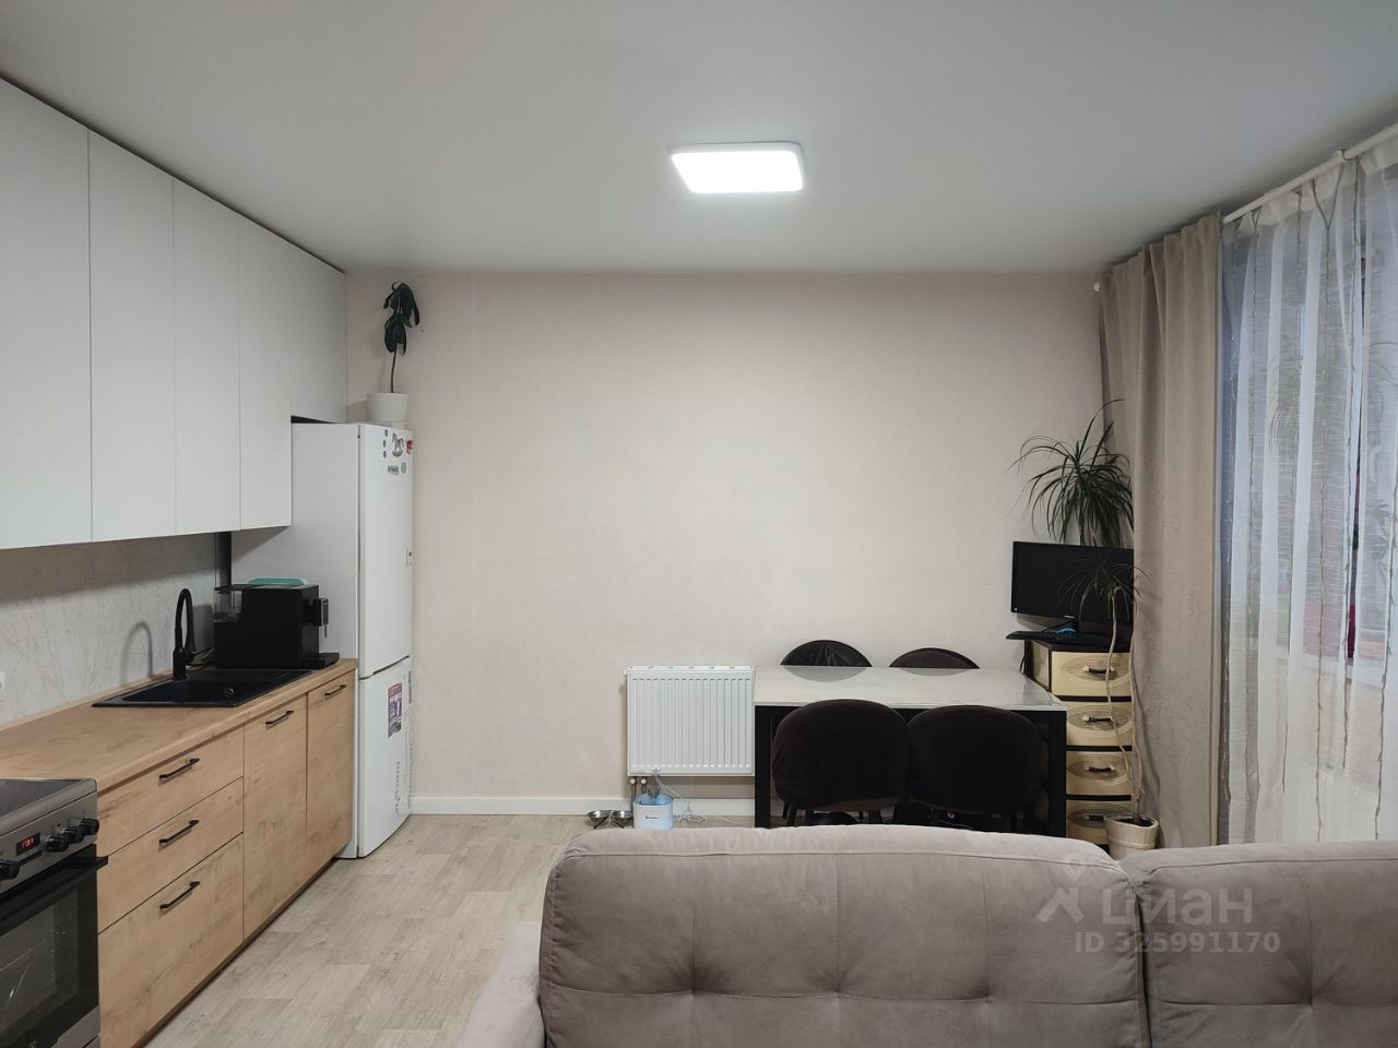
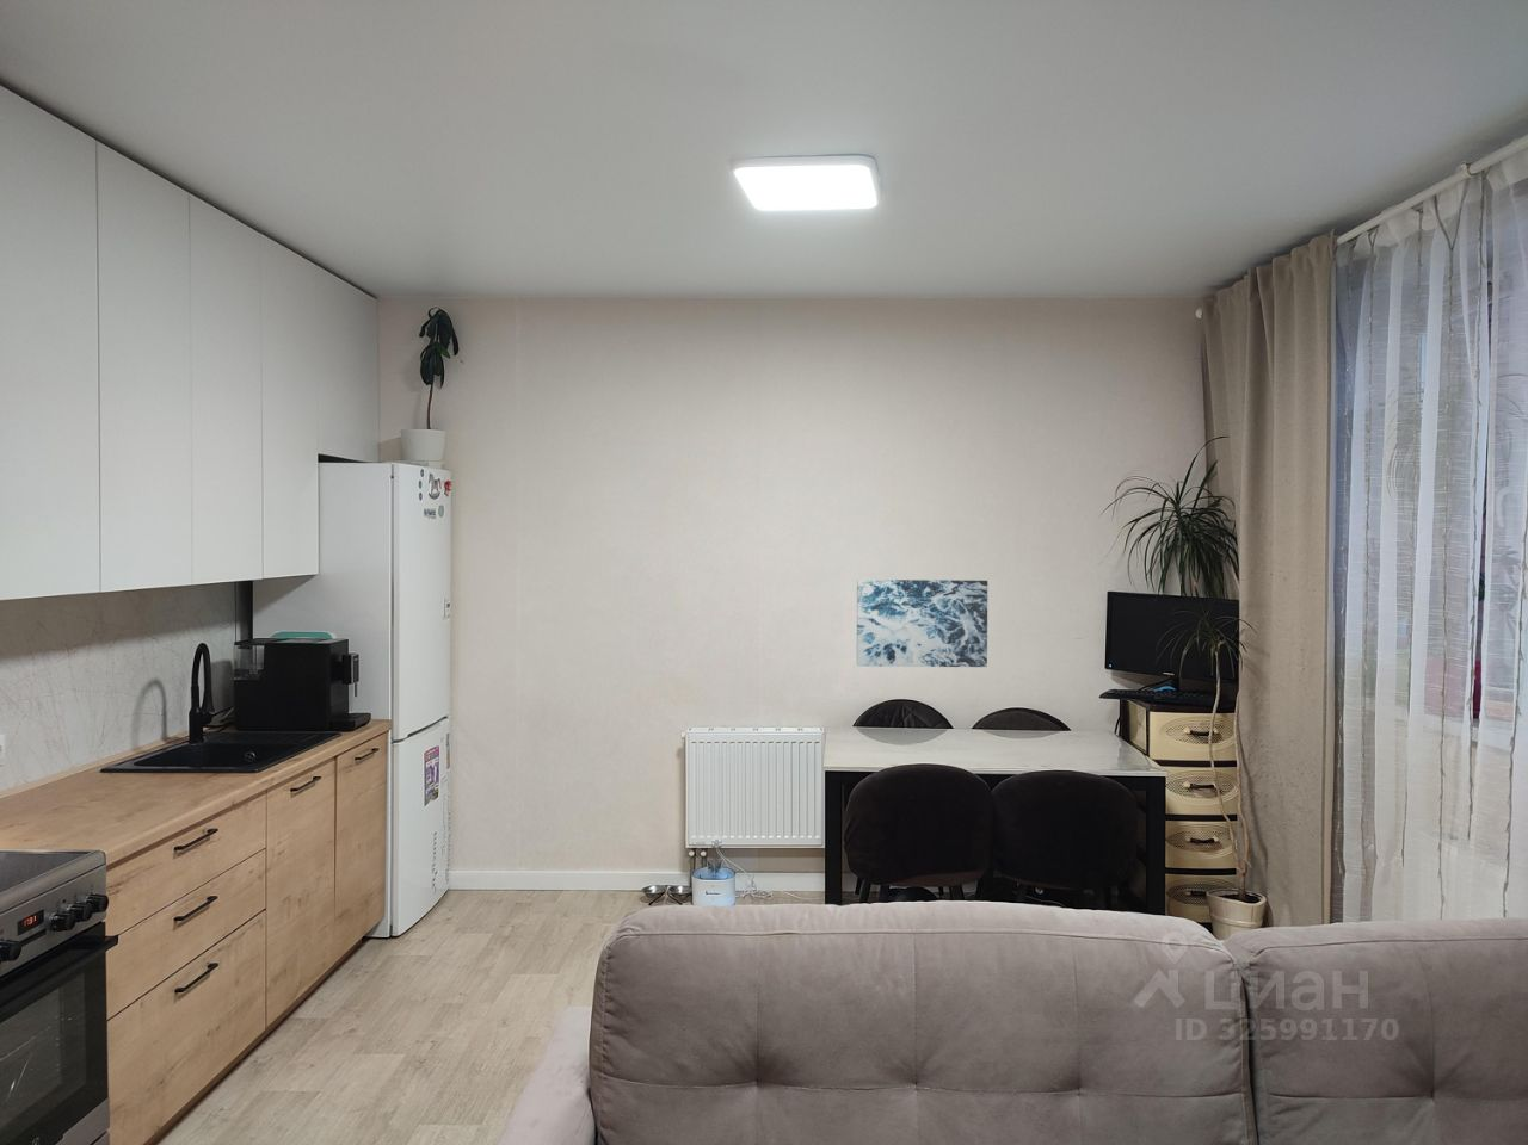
+ wall art (922, 623)
